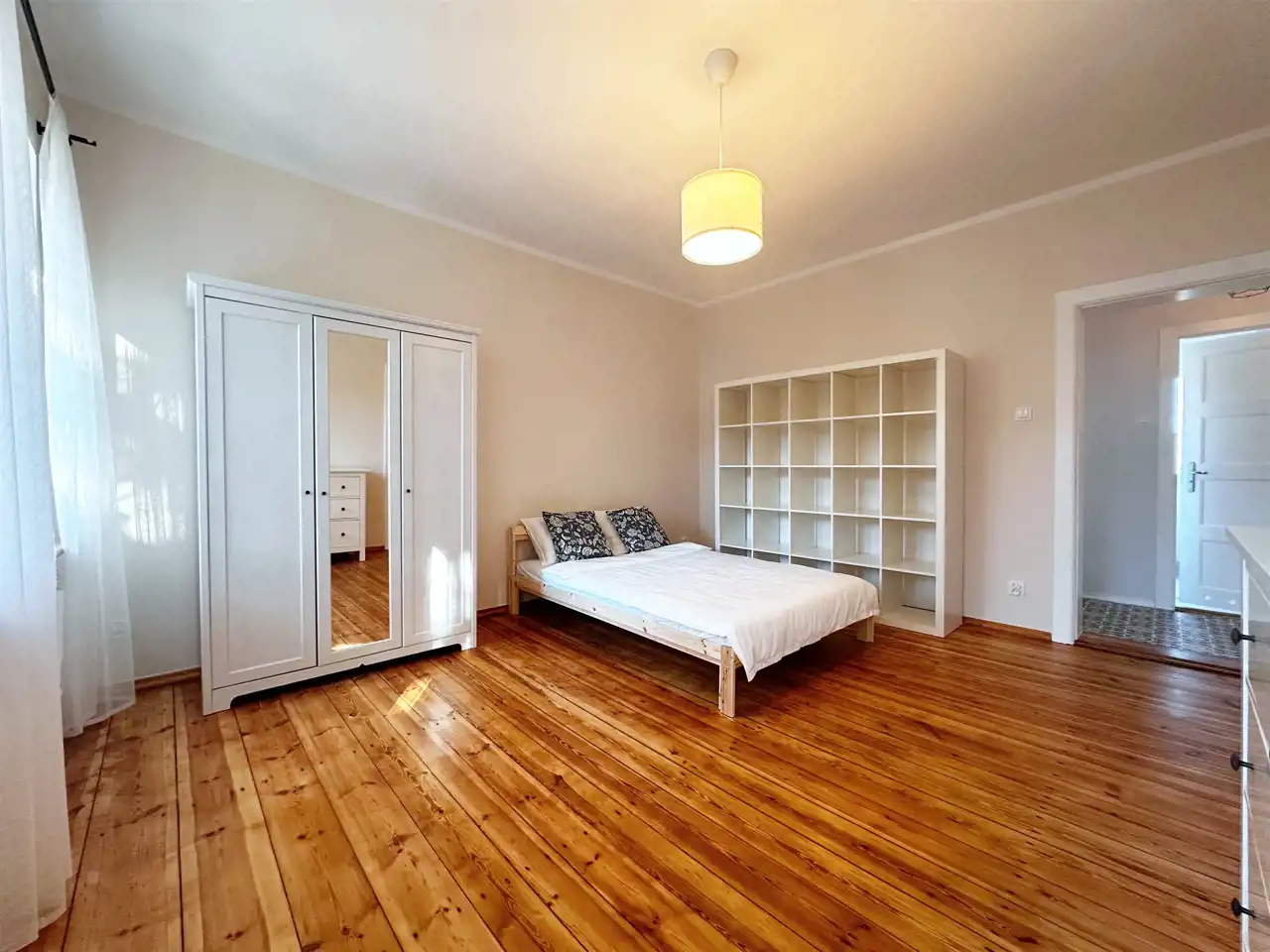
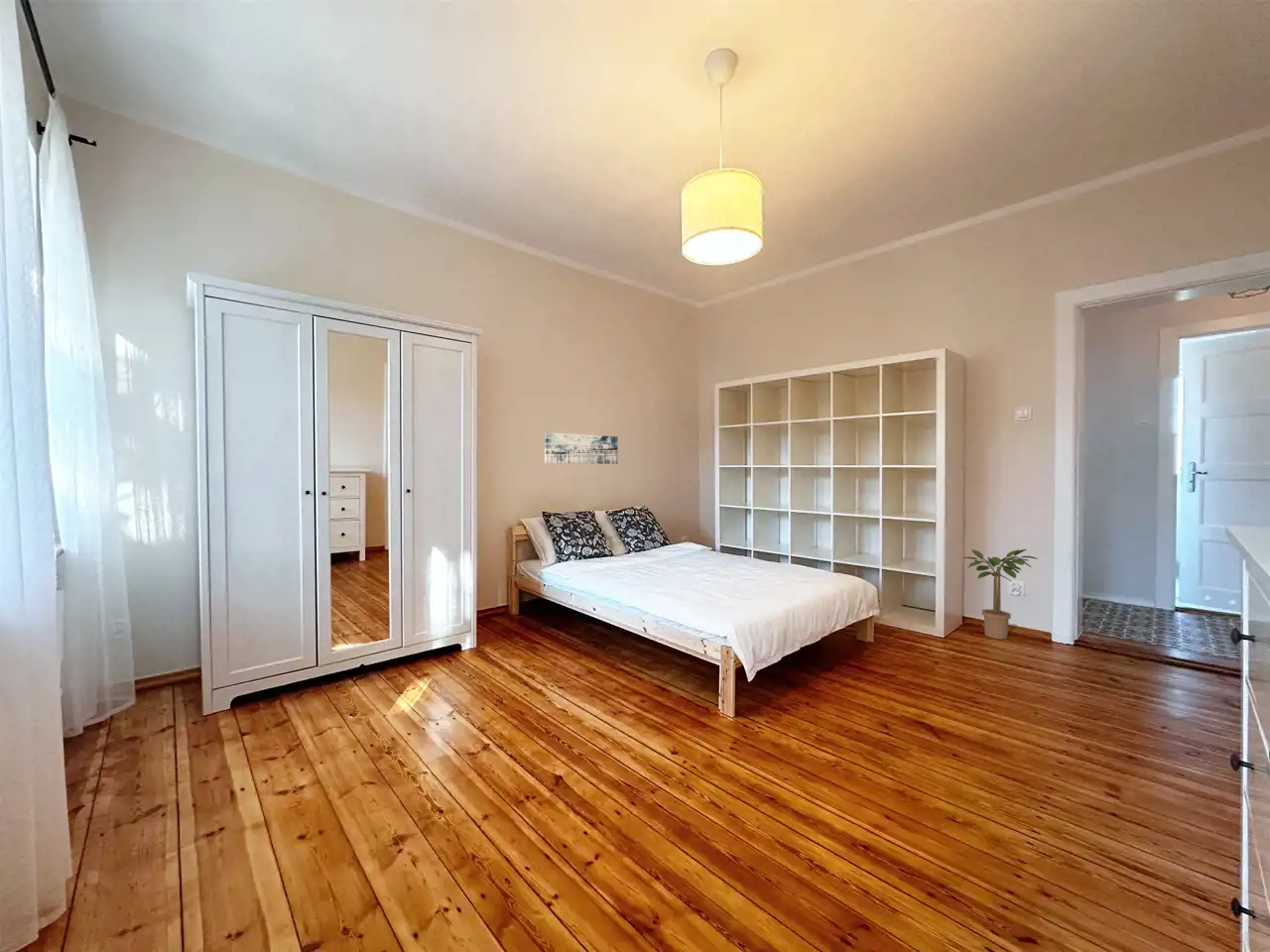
+ wall art (582, 448)
+ potted plant (999, 590)
